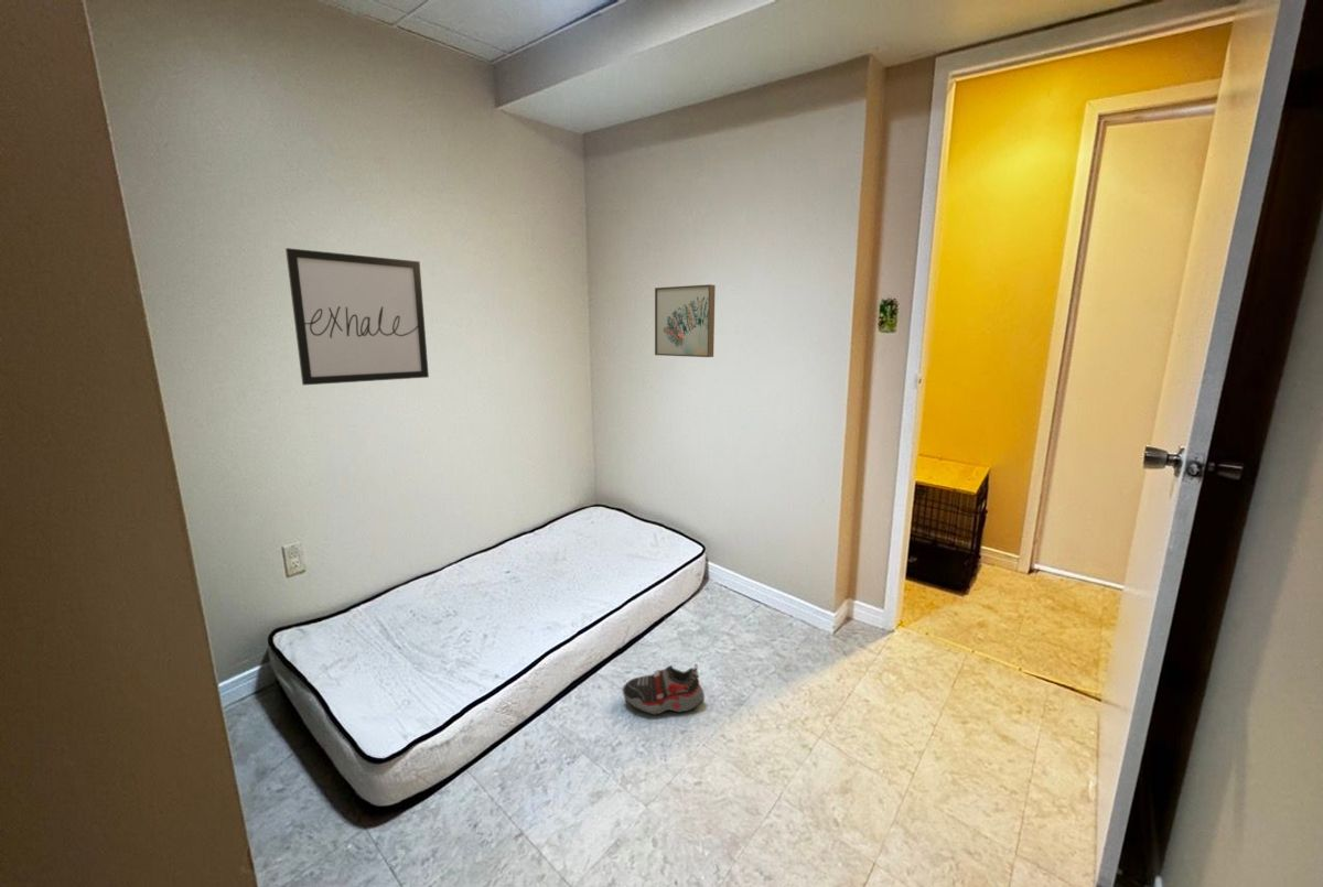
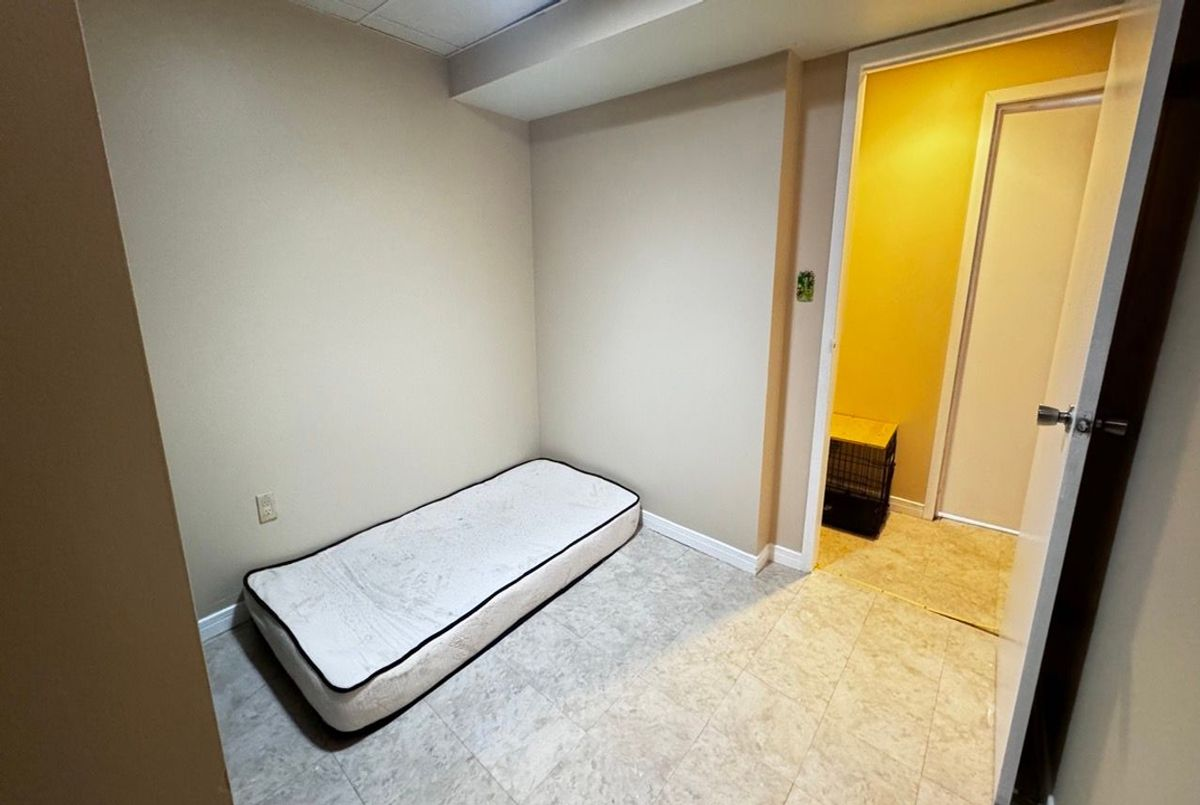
- shoe (663, 685)
- wall art (364, 320)
- wall art (684, 321)
